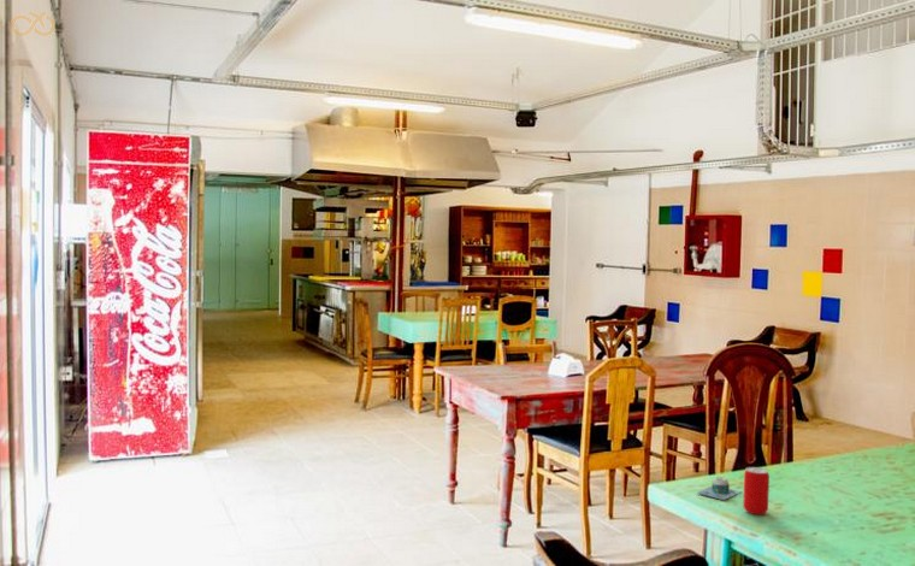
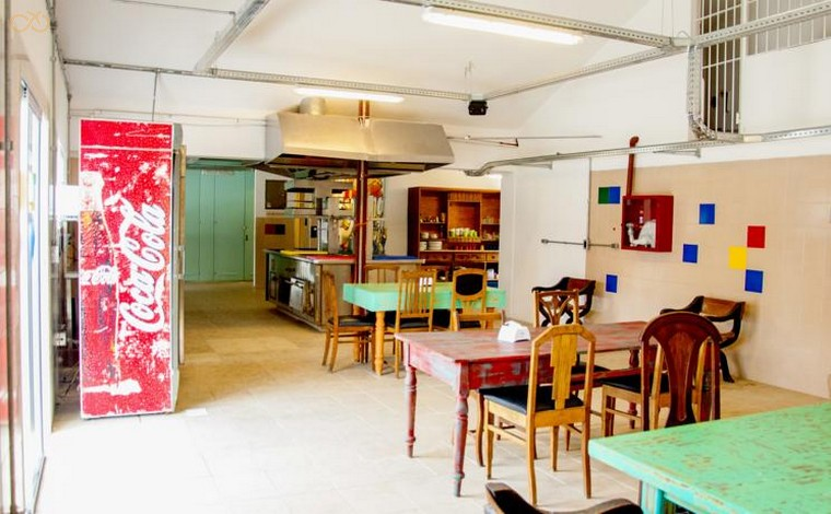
- beverage can (756, 490)
- mug (719, 485)
